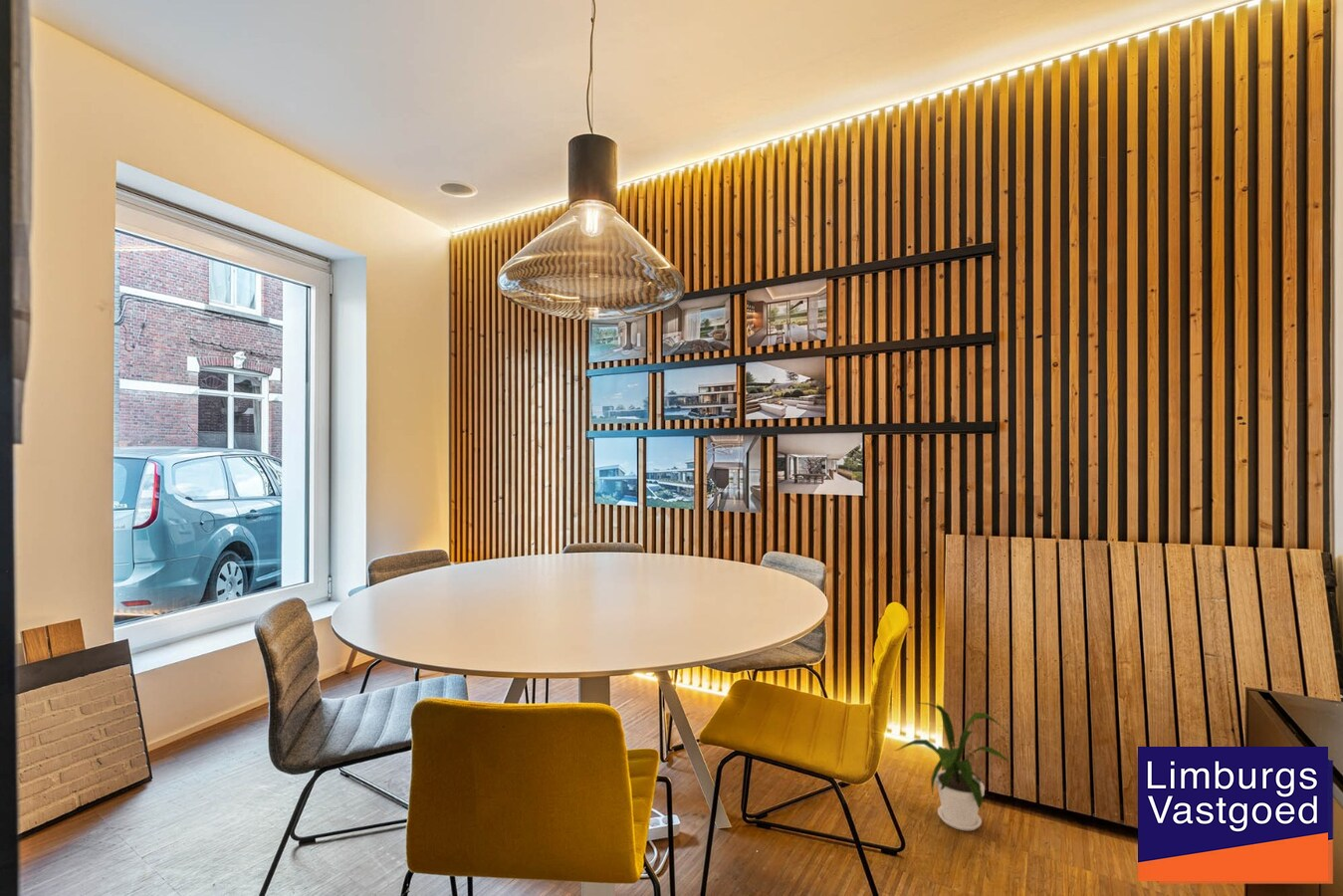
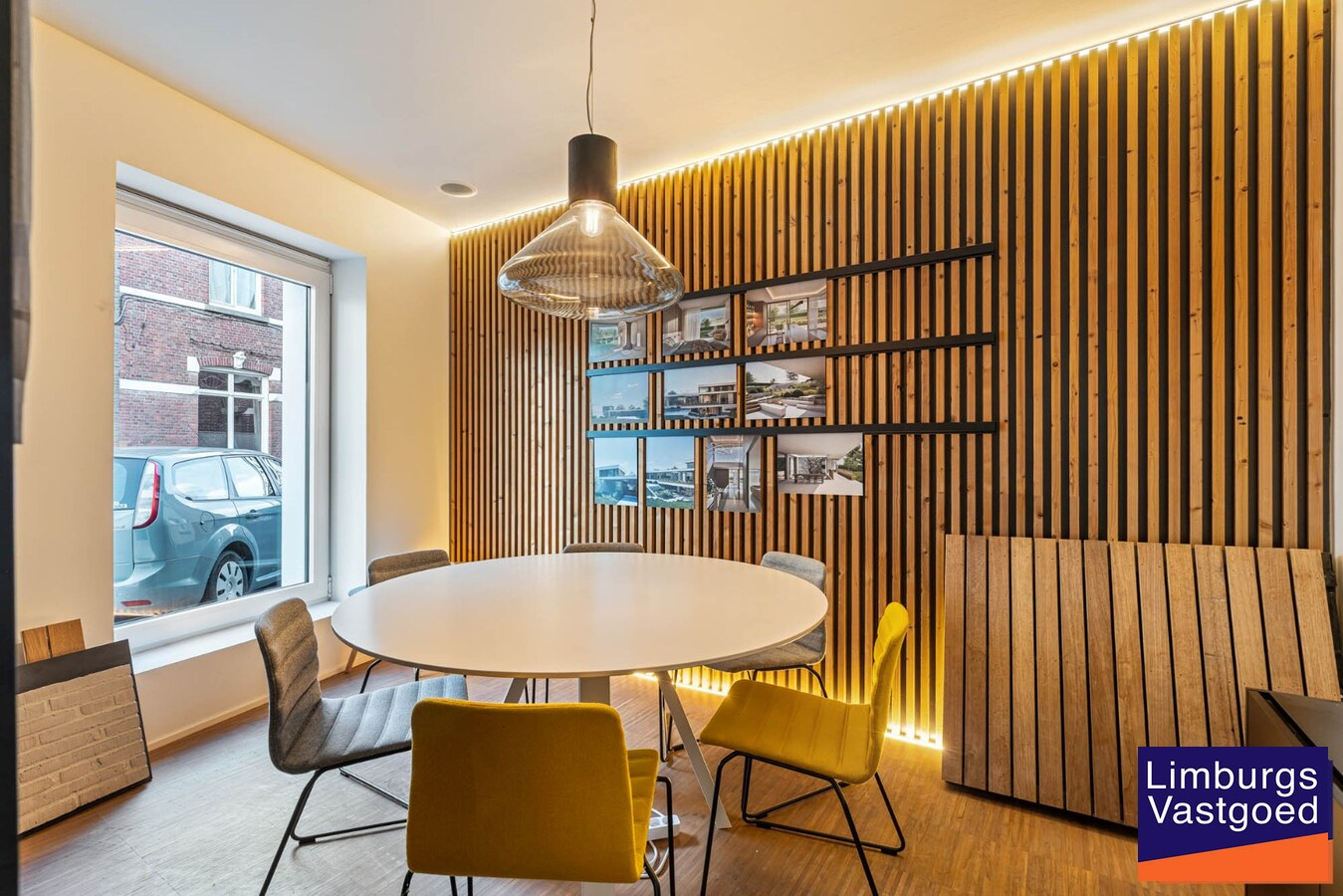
- house plant (957, 762)
